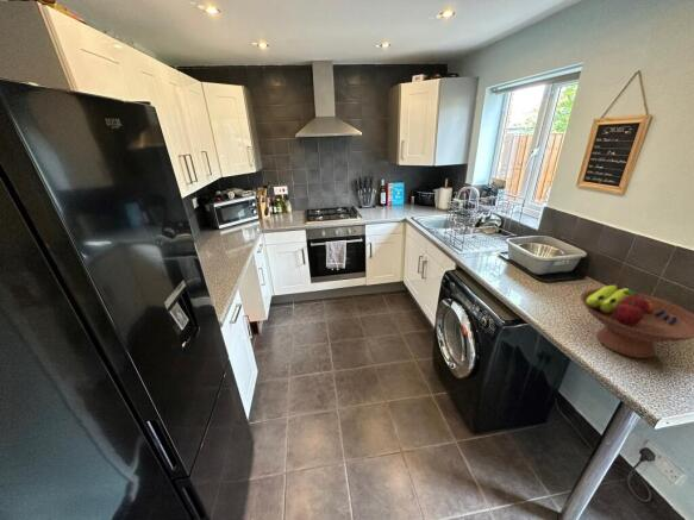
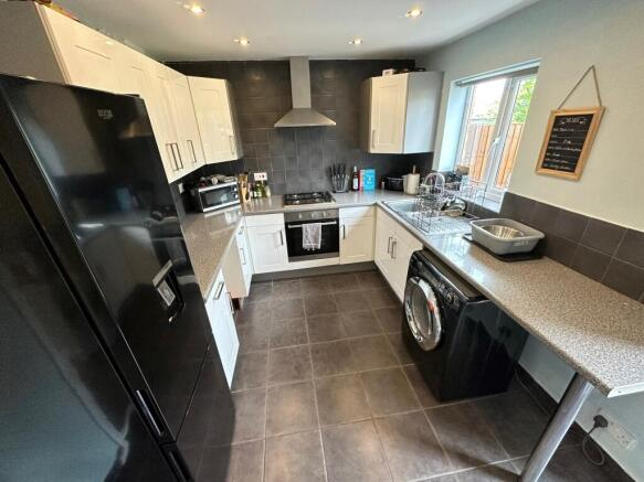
- fruit bowl (632, 320)
